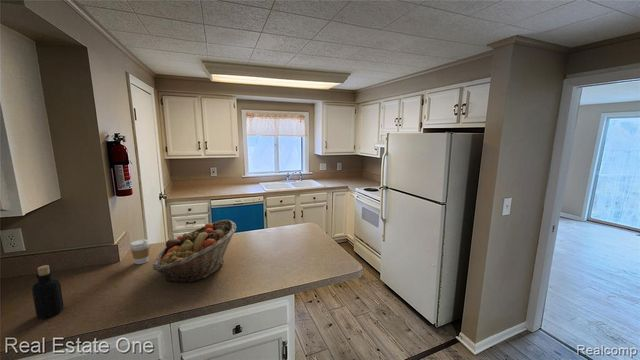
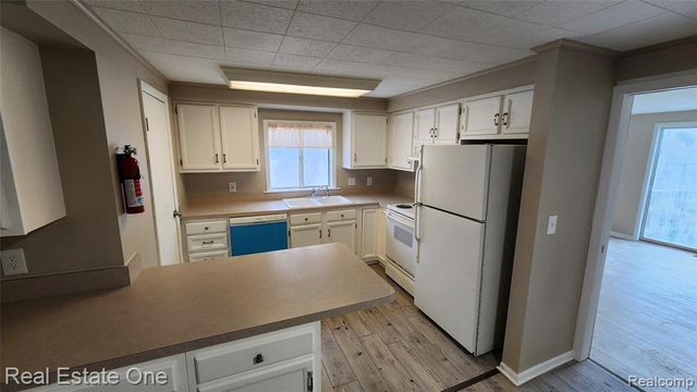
- fruit basket (198, 247)
- coffee cup (140, 251)
- bottle (46, 290)
